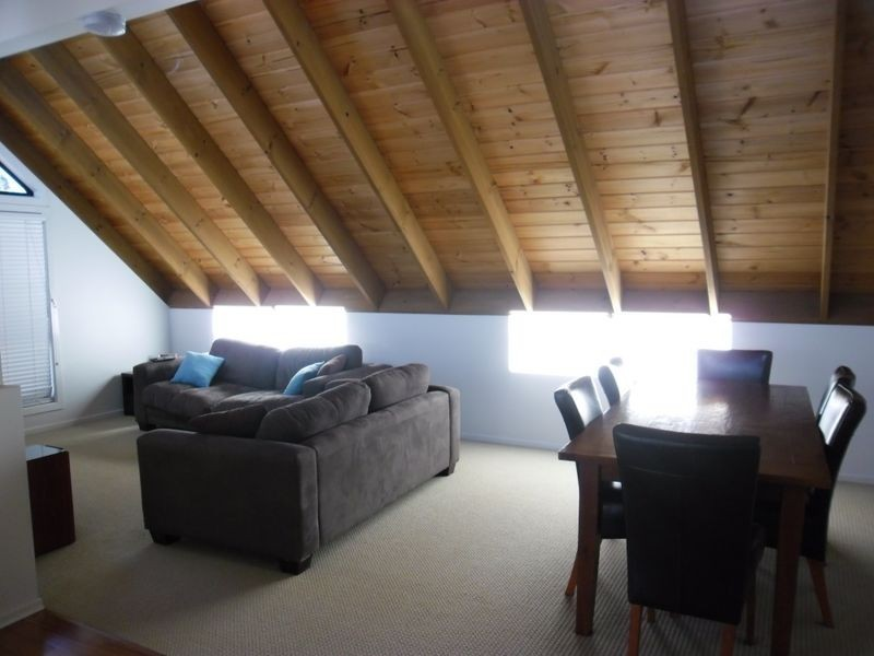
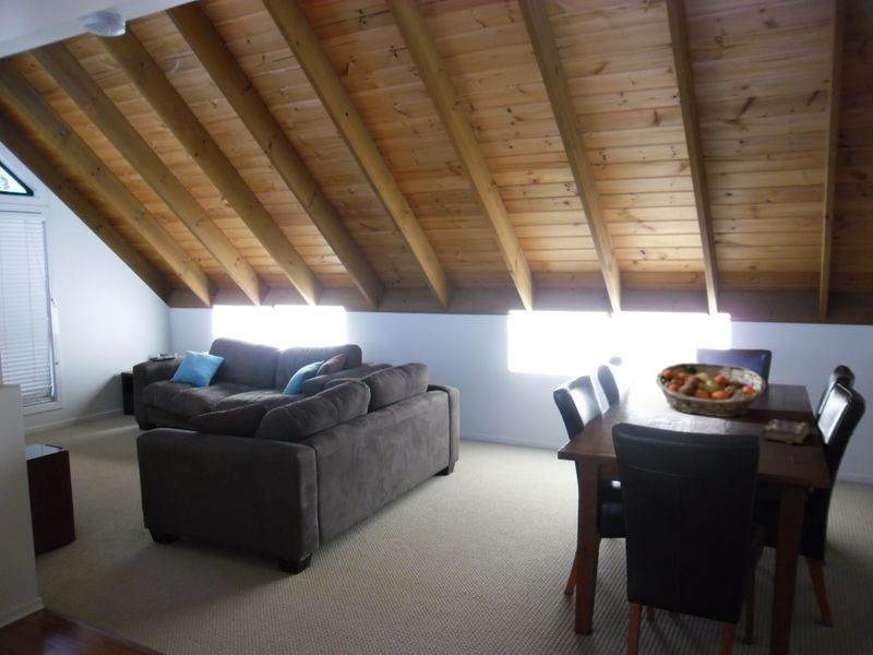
+ fruit basket (708, 389)
+ book (785, 431)
